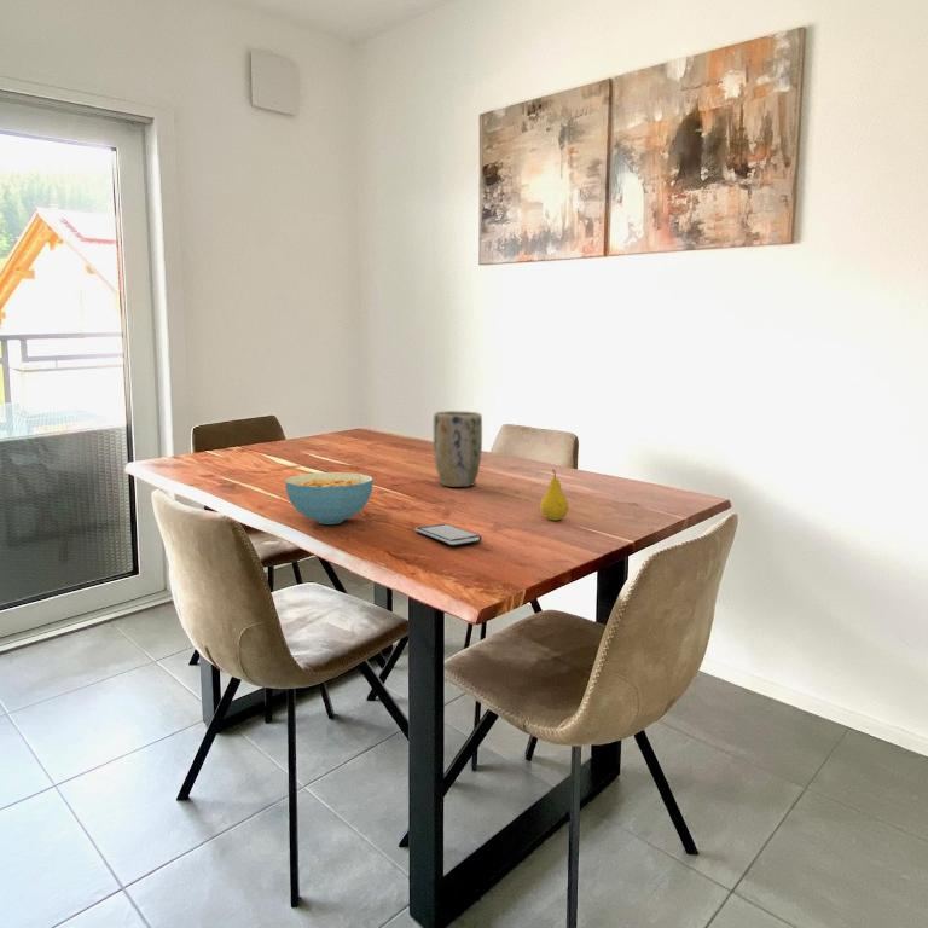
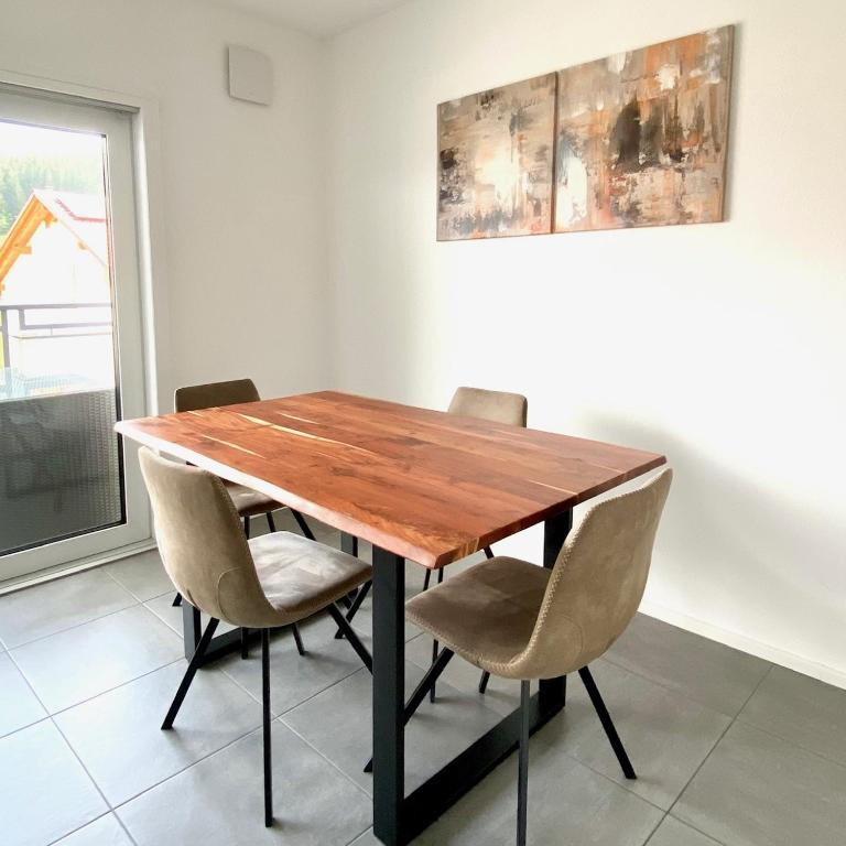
- smartphone (447, 534)
- plant pot (457, 448)
- cereal bowl (330, 500)
- fruit (555, 493)
